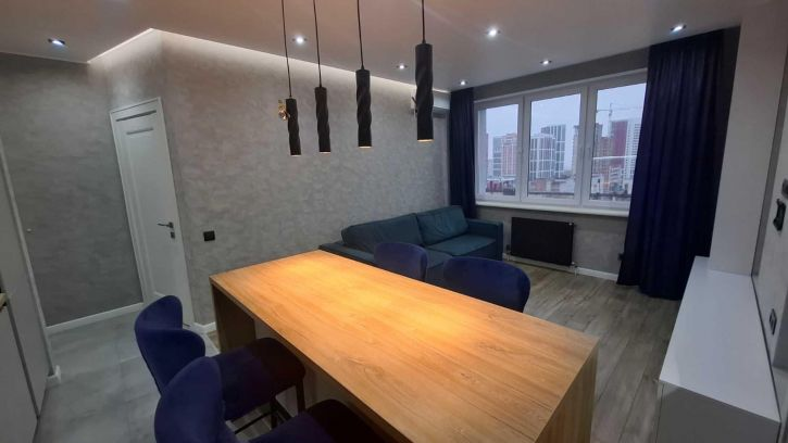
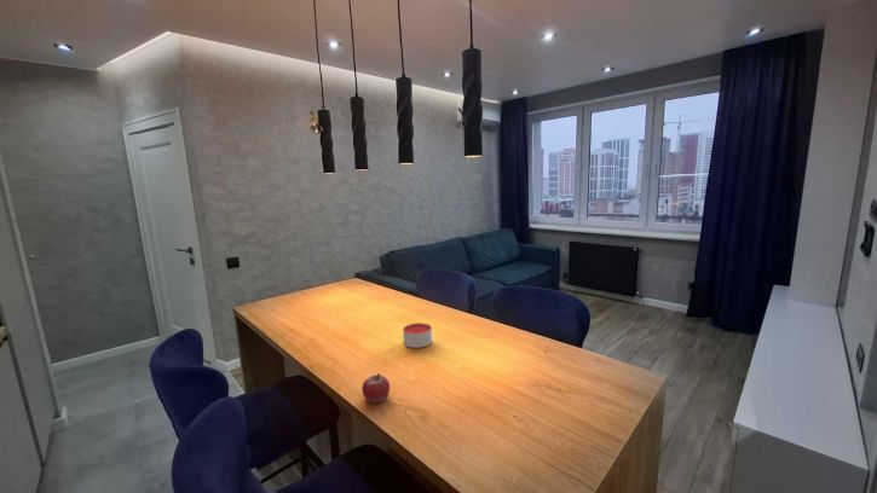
+ candle (417, 334)
+ fruit (375, 385)
